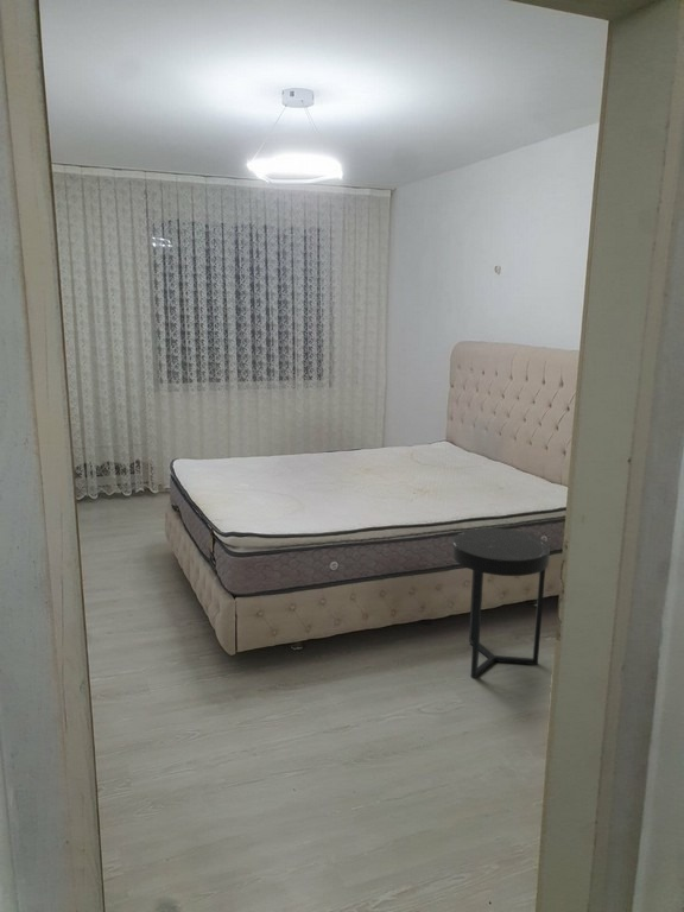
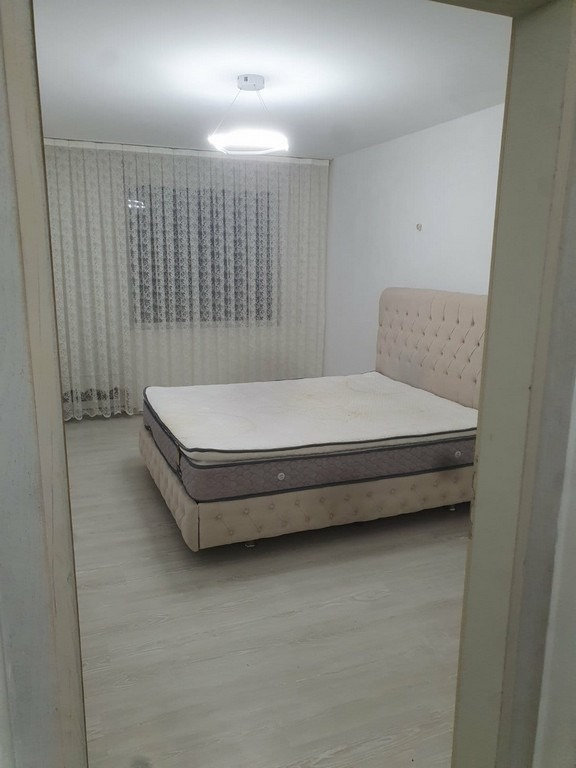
- side table (481, 602)
